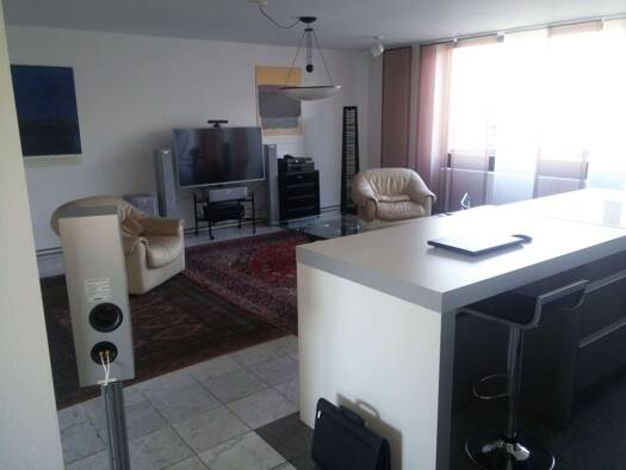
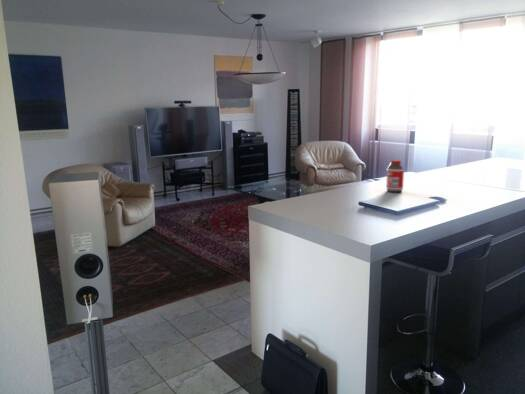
+ bottle (395, 175)
